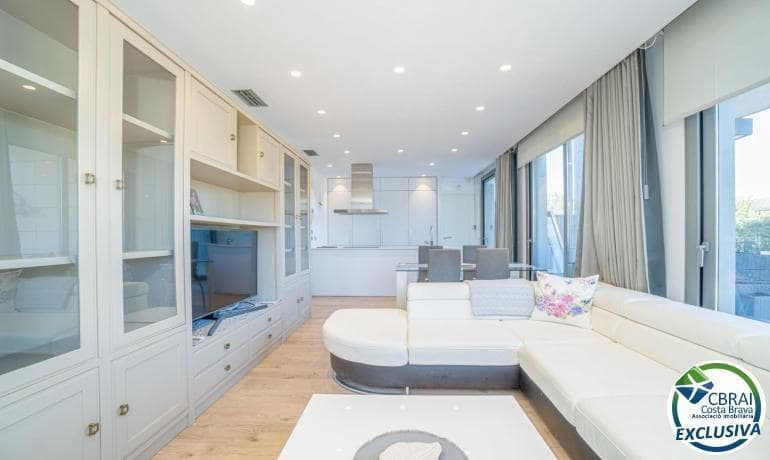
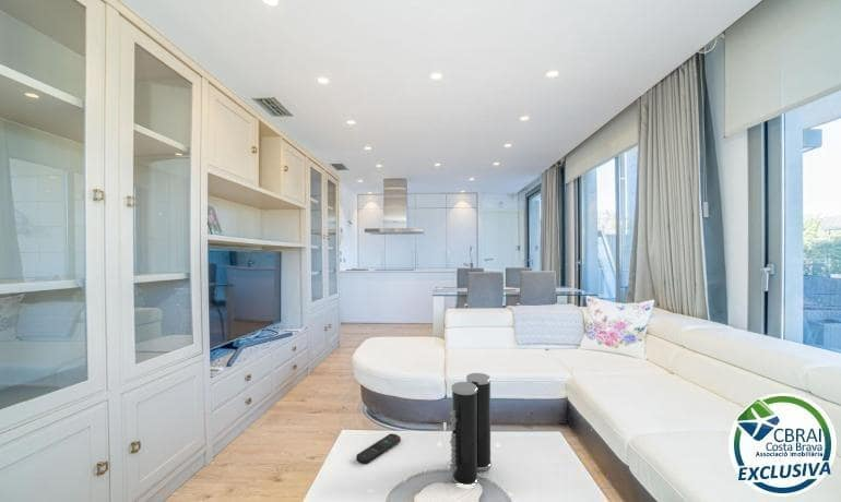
+ remote control (379, 447)
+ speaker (472, 426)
